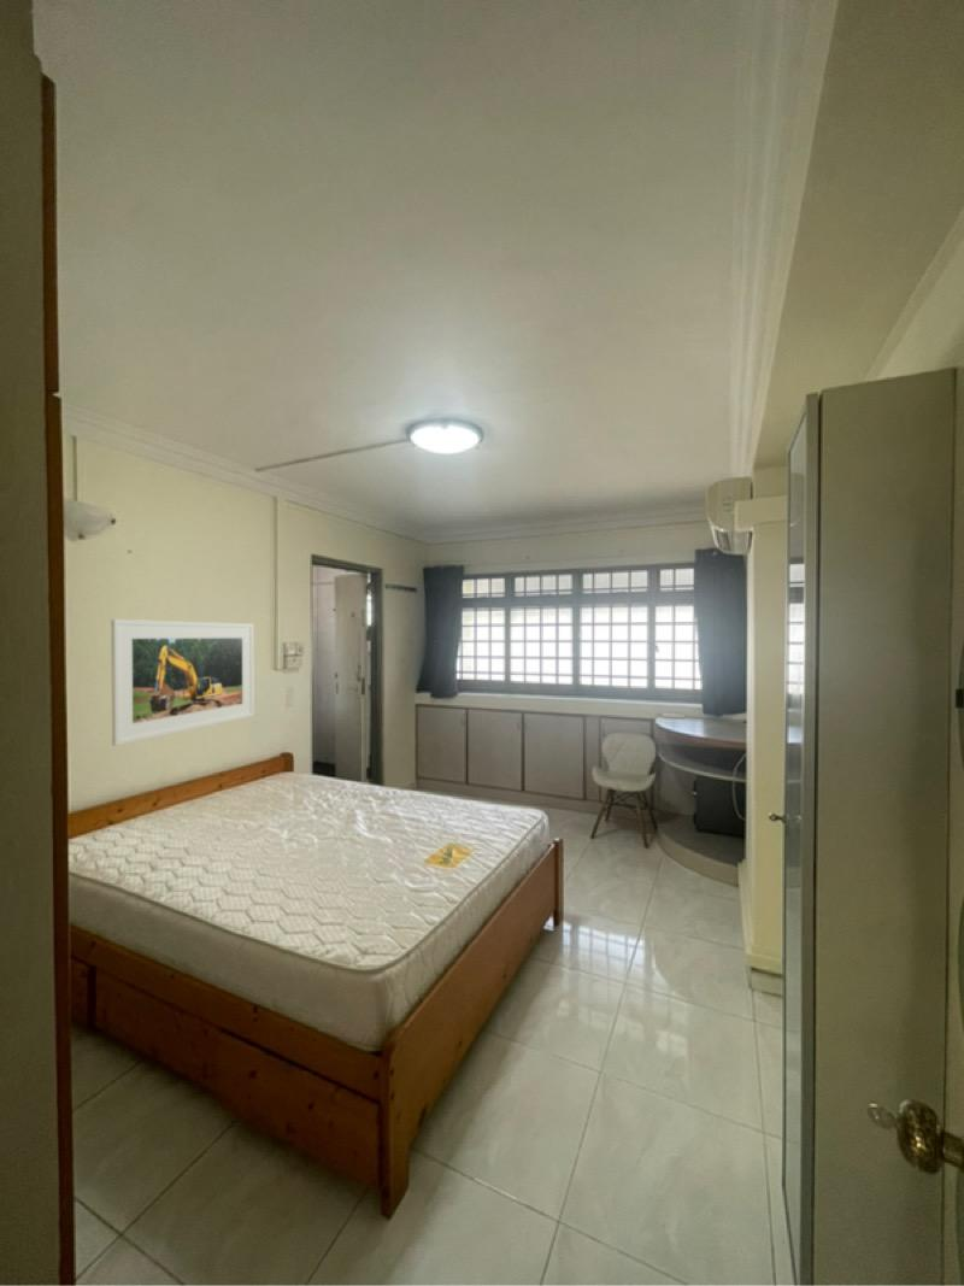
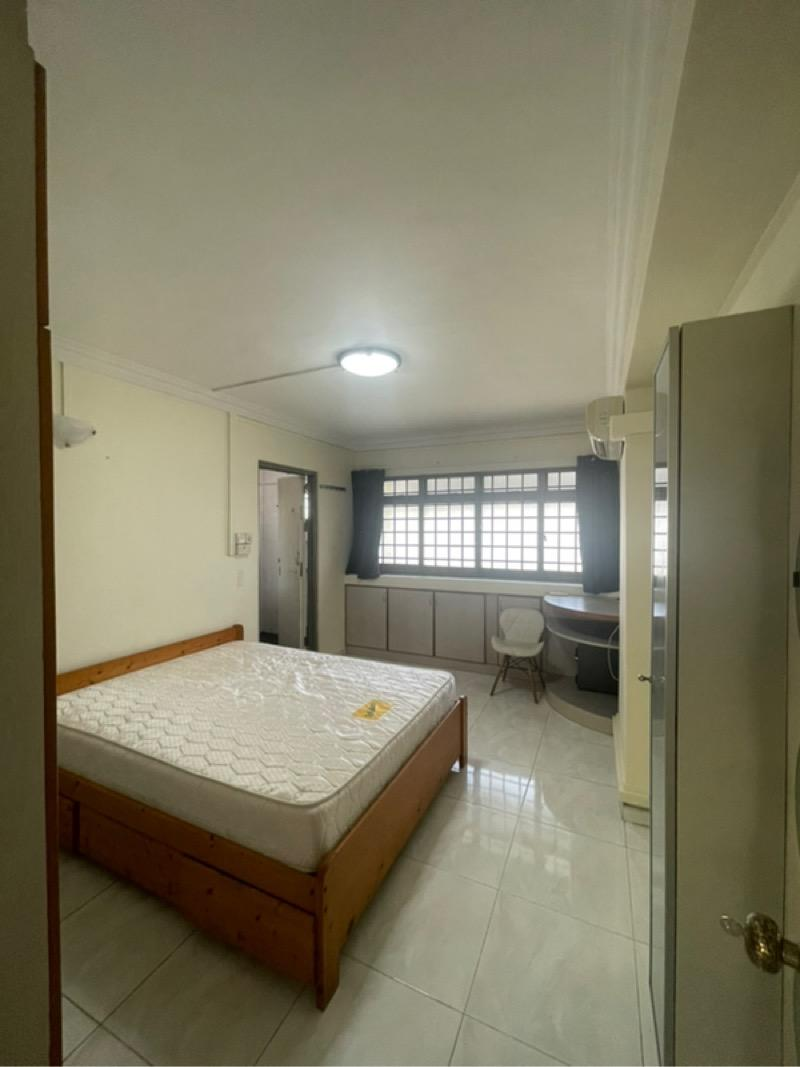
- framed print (193, 675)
